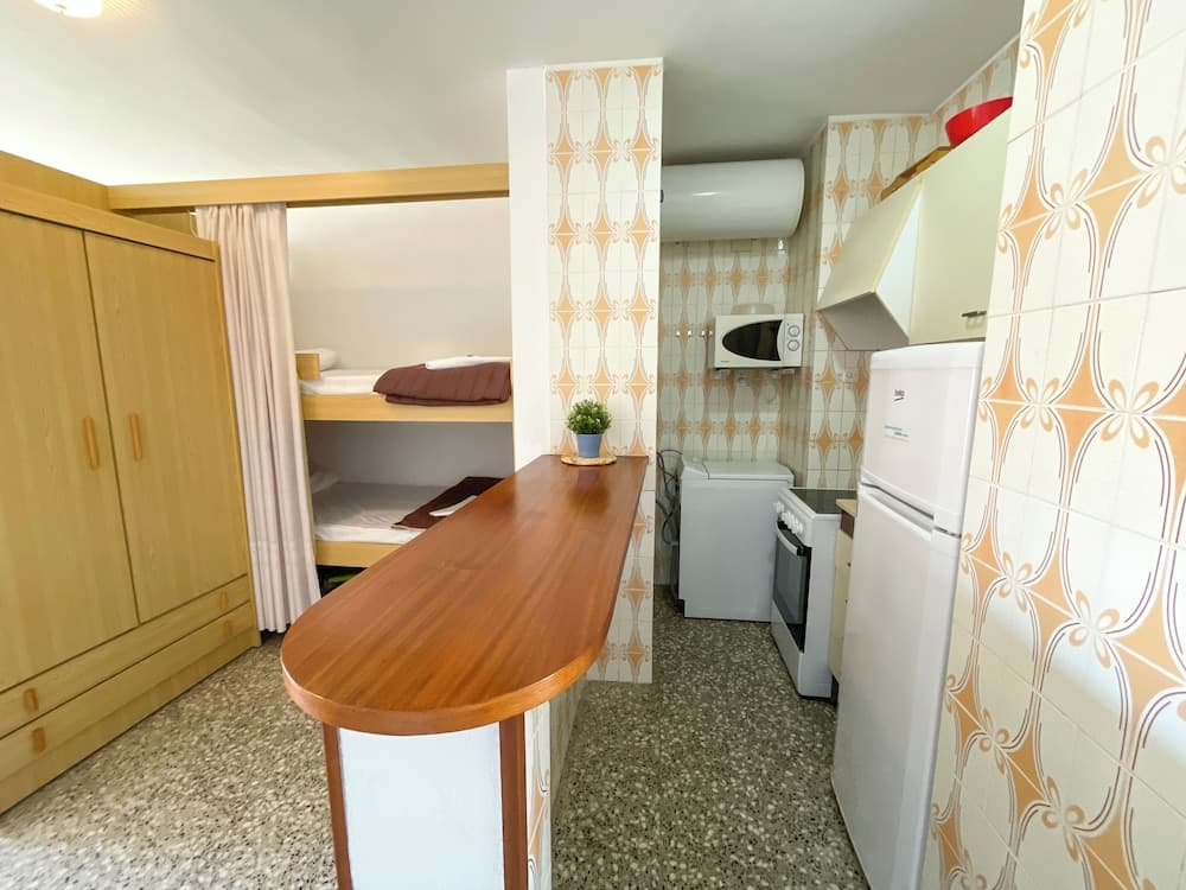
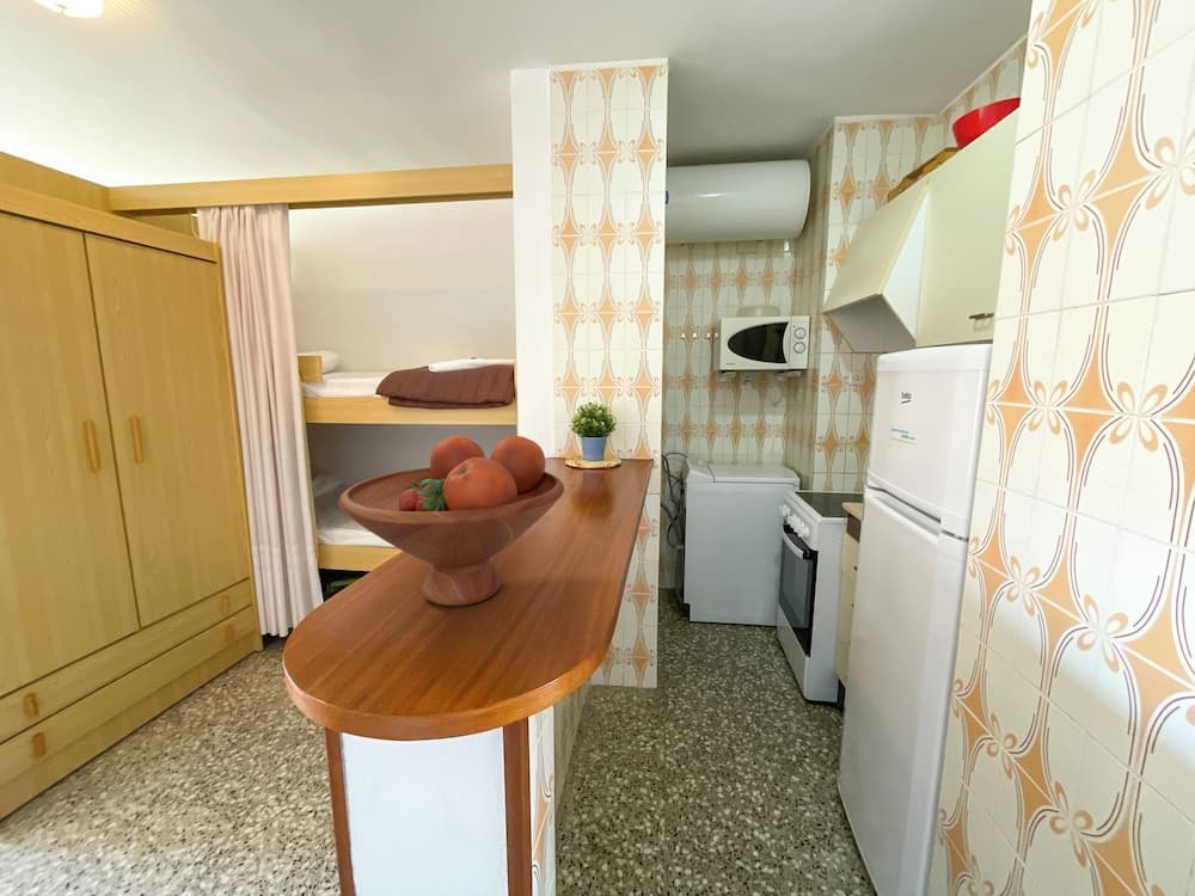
+ fruit bowl (459, 517)
